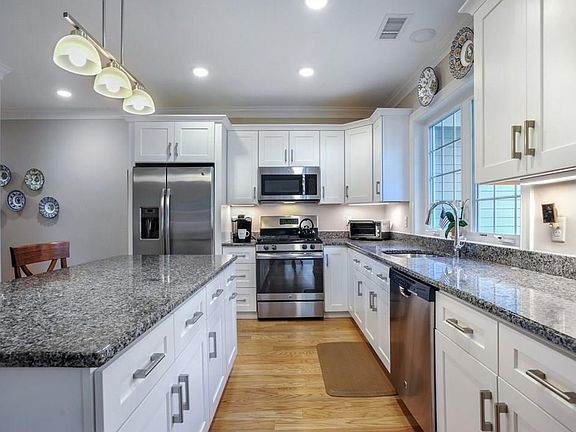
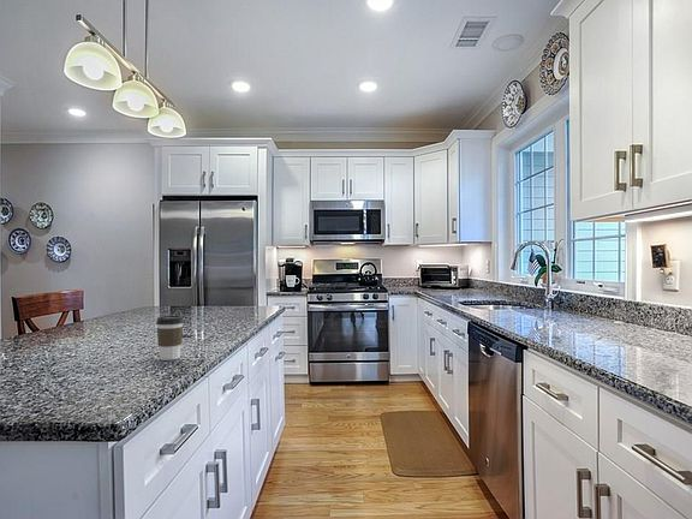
+ coffee cup (169, 336)
